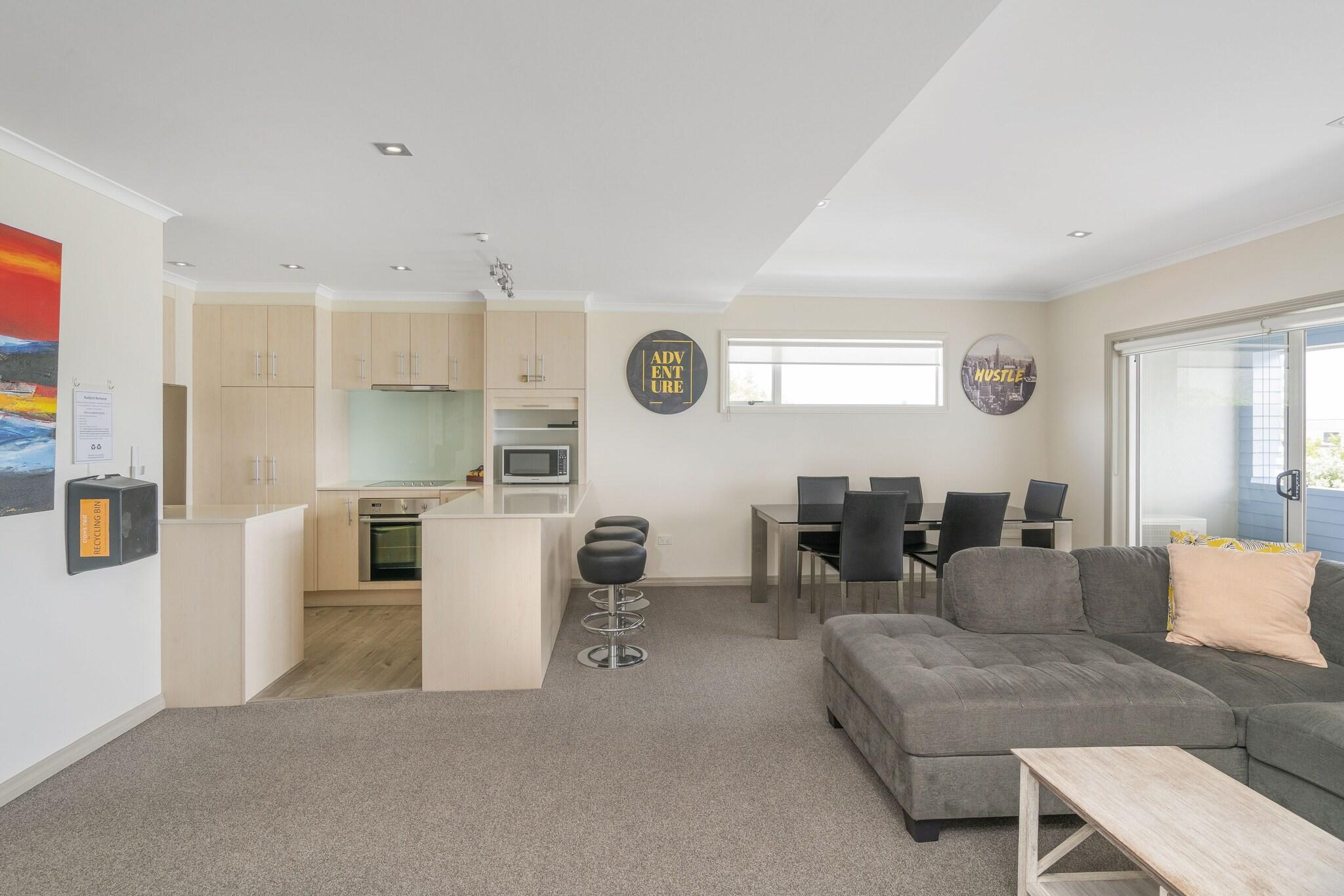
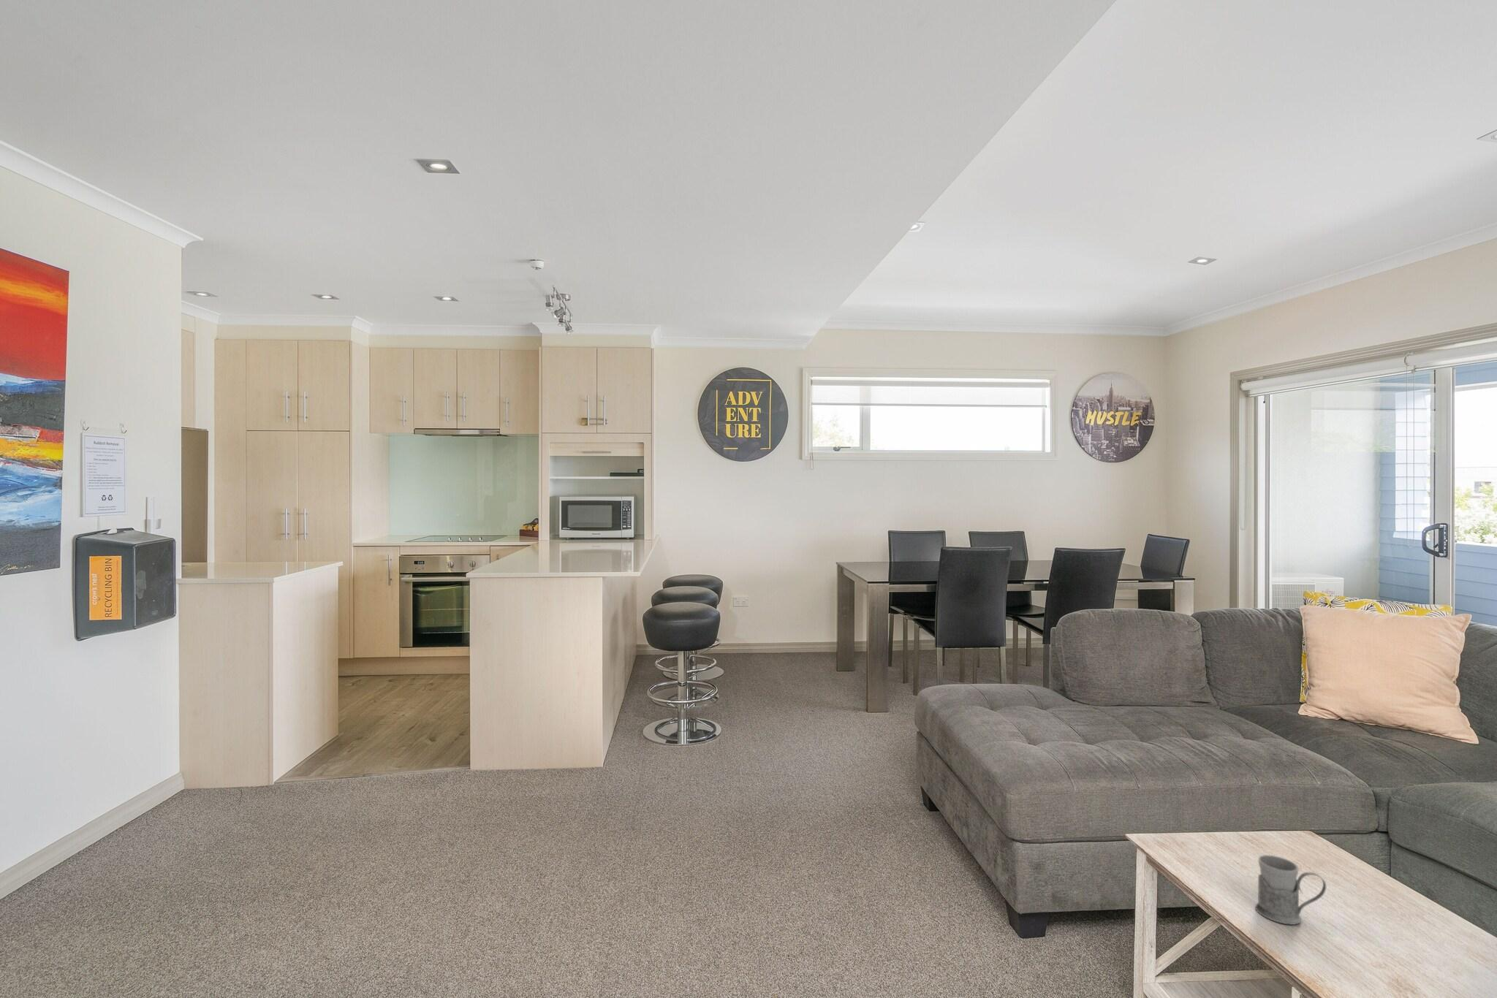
+ mug (1290, 890)
